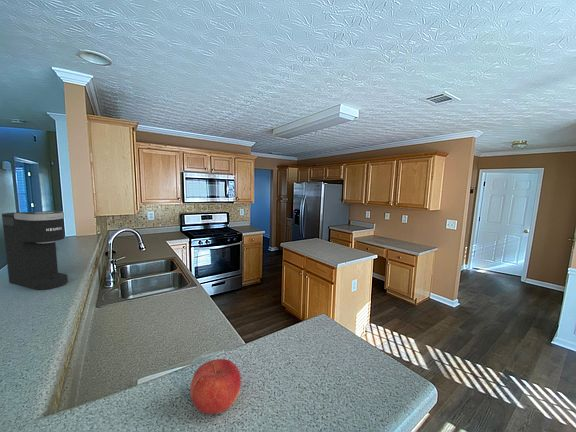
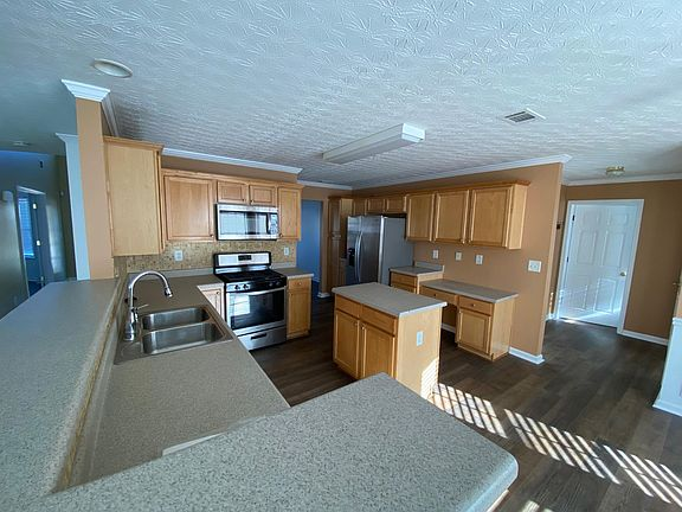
- coffee maker (36, 247)
- fruit (216, 383)
